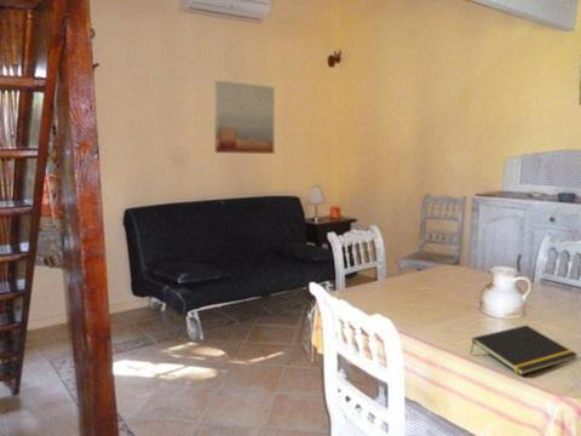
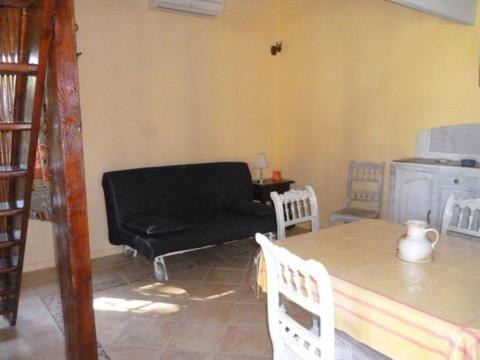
- wall art (245, 119)
- notepad (523, 348)
